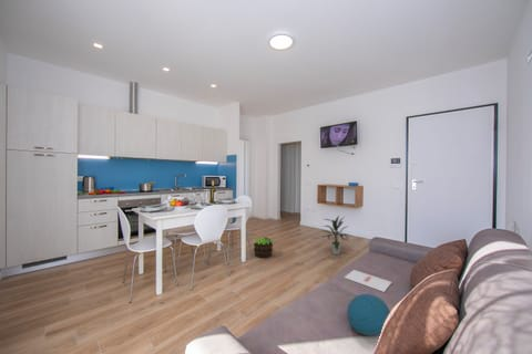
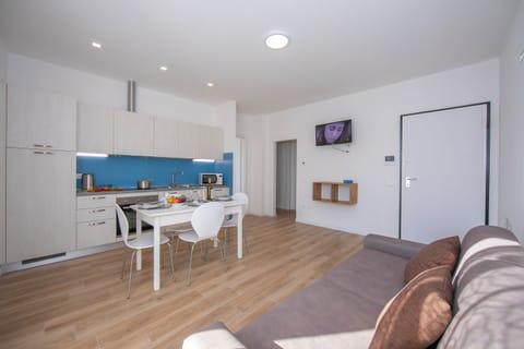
- cushion (368, 312)
- magazine (367, 279)
- indoor plant (335, 233)
- potted plant (263, 246)
